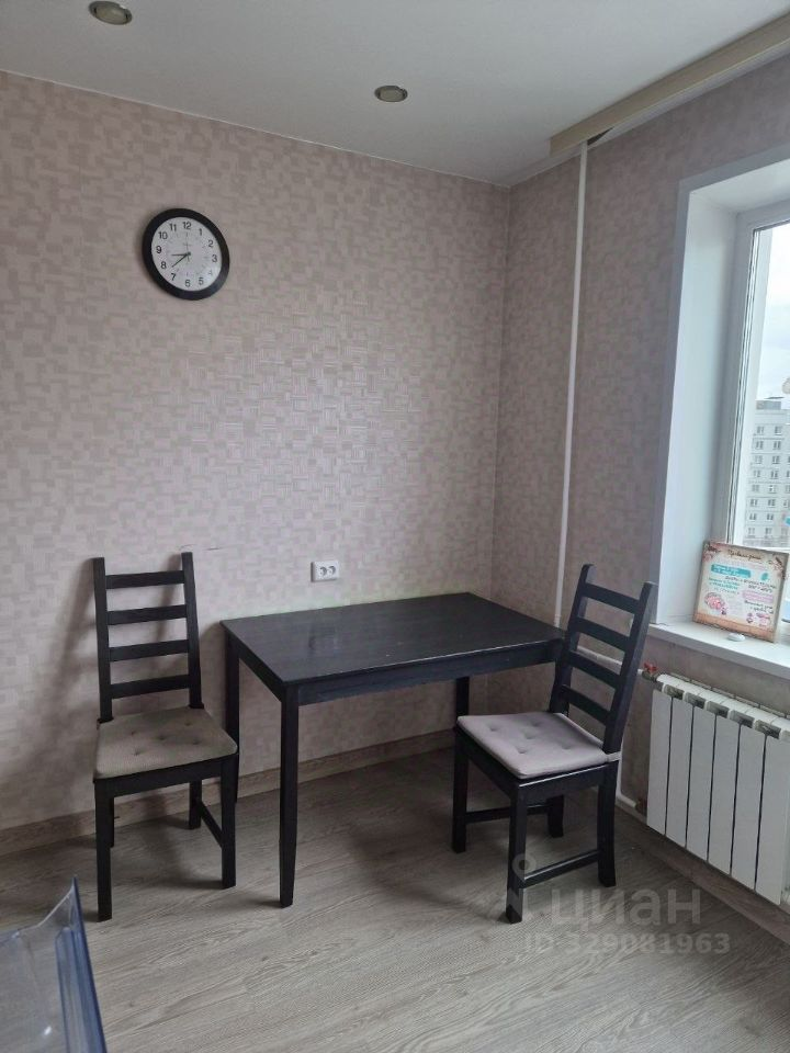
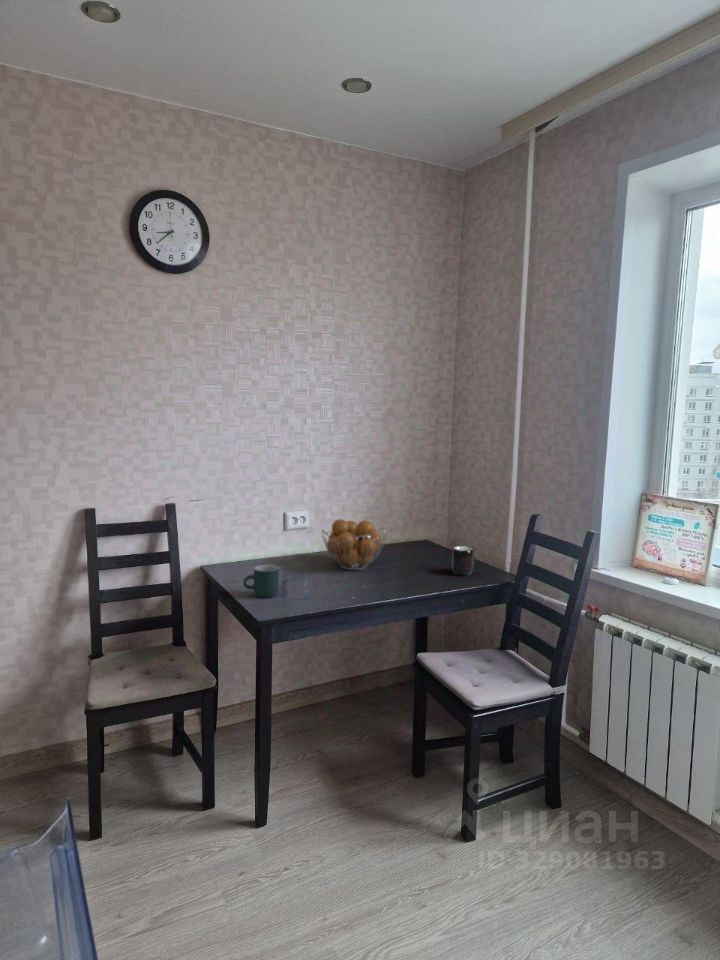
+ mug (465, 560)
+ mug (262, 582)
+ fruit basket (354, 543)
